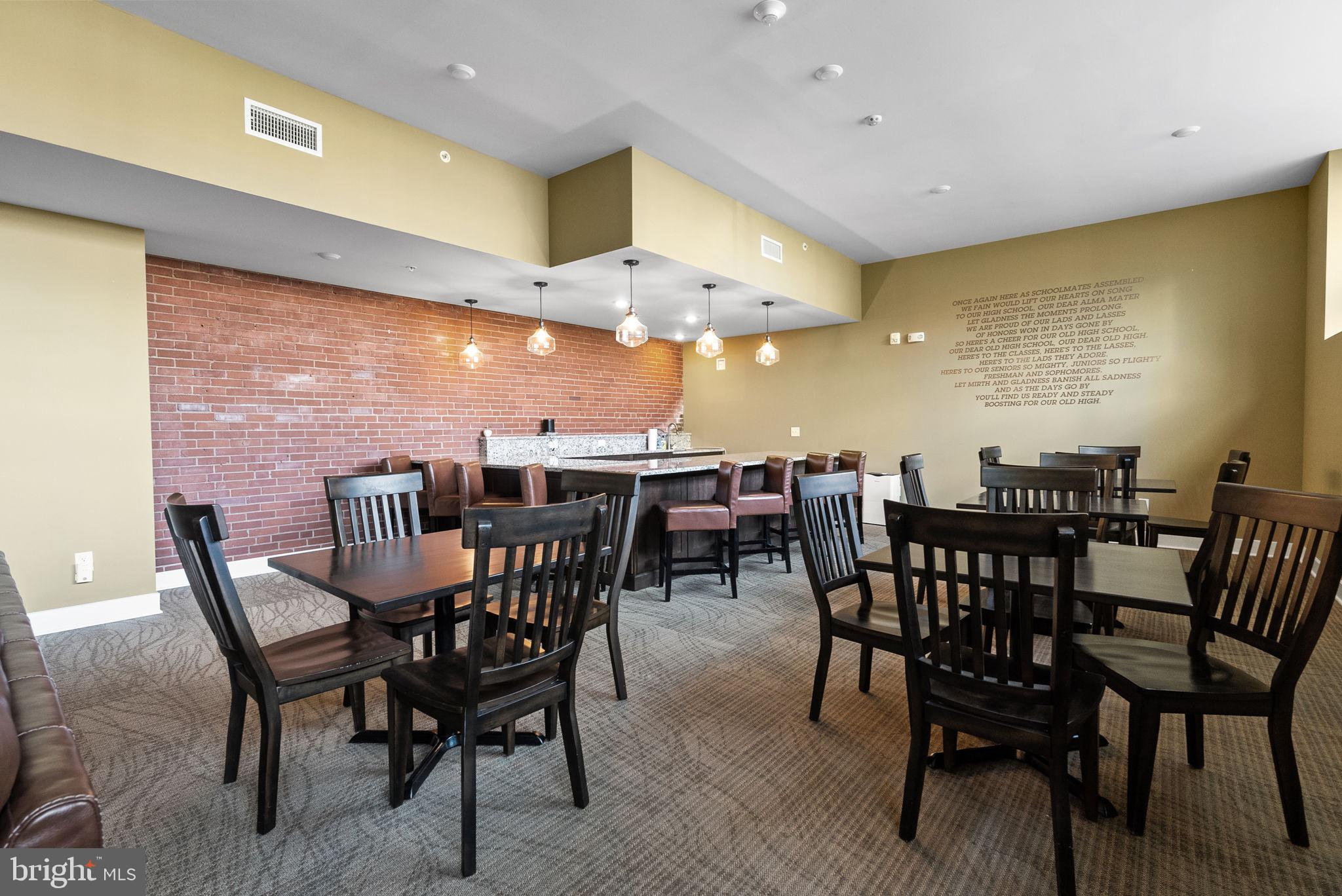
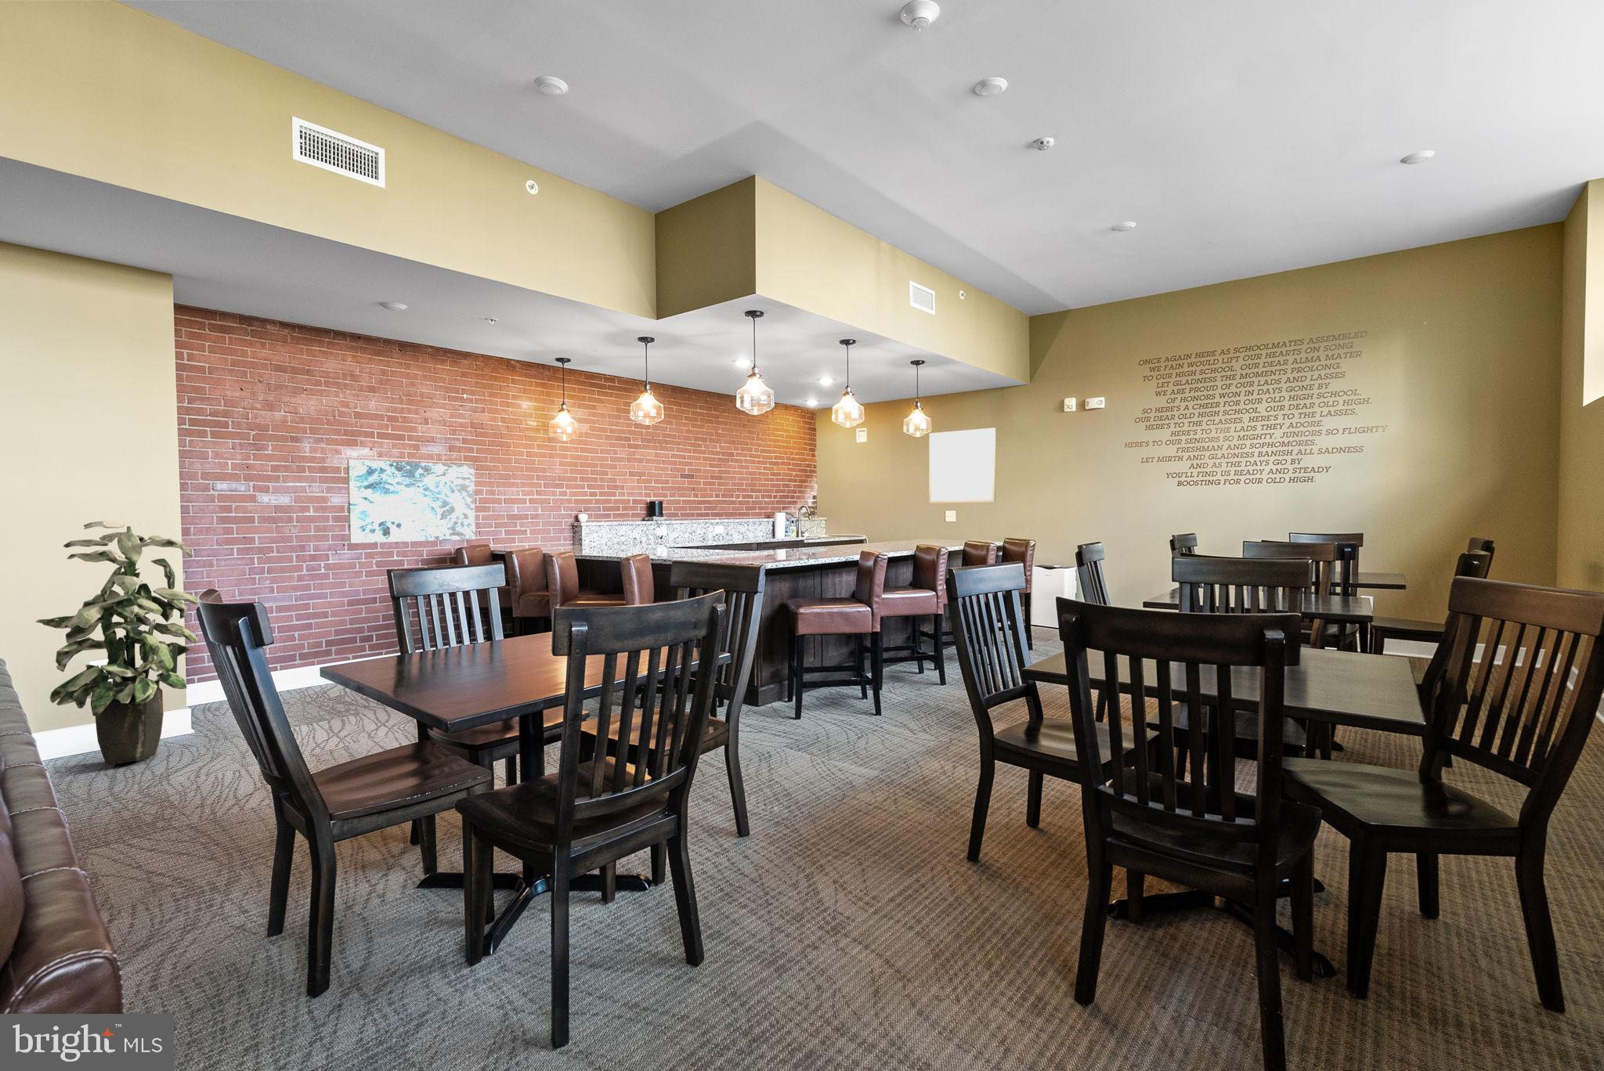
+ indoor plant (122, 641)
+ wall art (961, 466)
+ wall art (415, 502)
